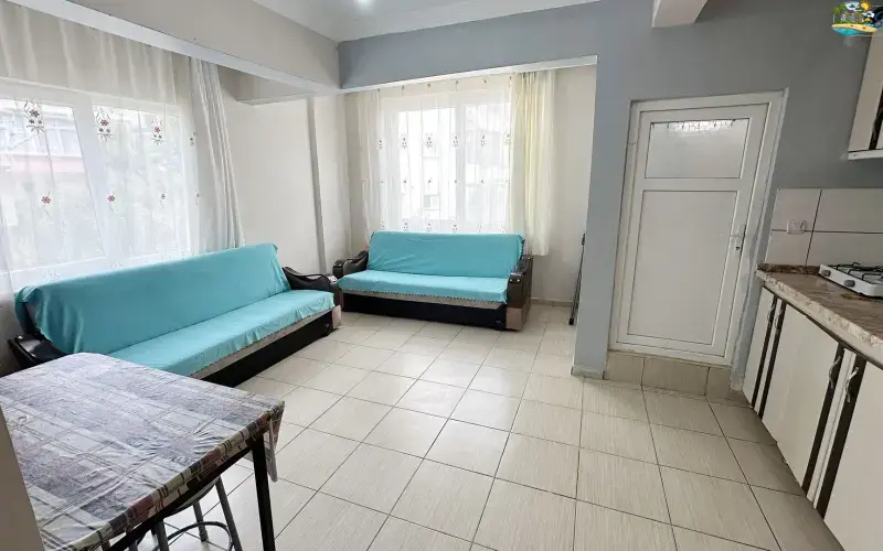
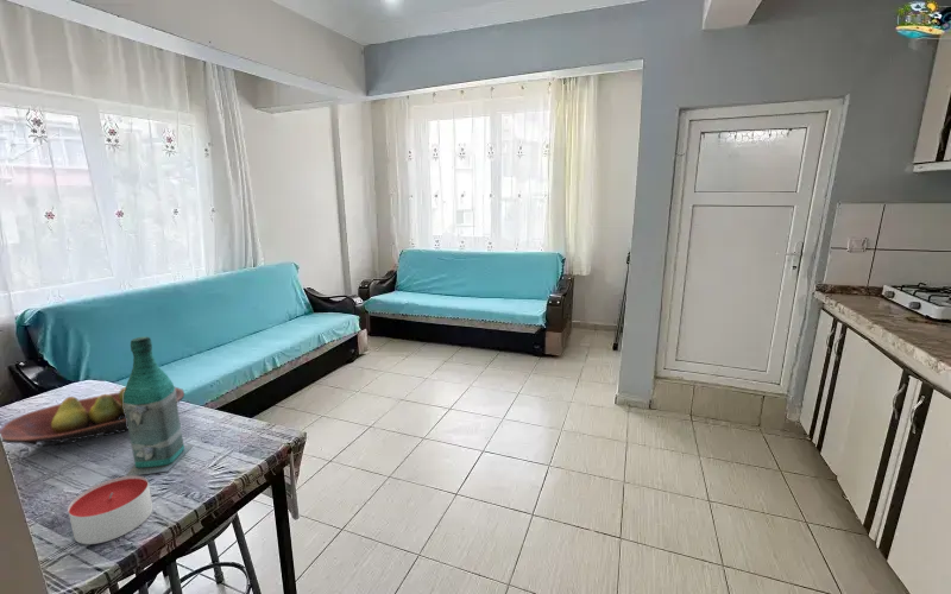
+ candle (112, 506)
+ fruit bowl (100, 411)
+ bottle (150, 400)
